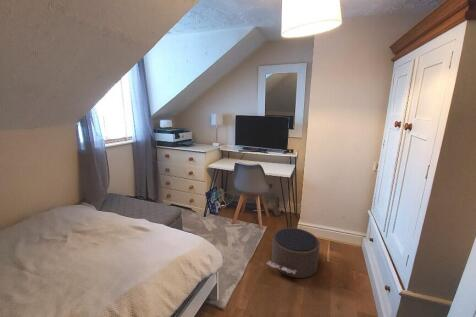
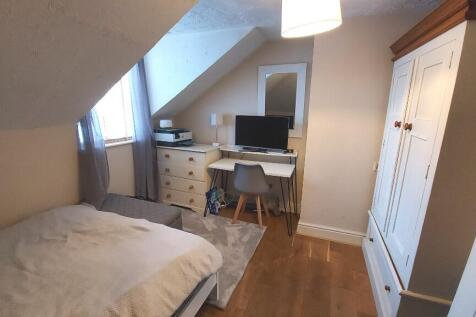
- pouf (291, 248)
